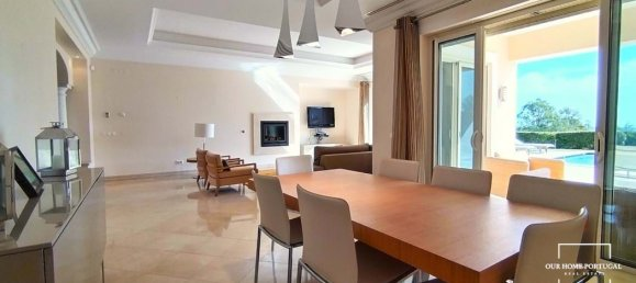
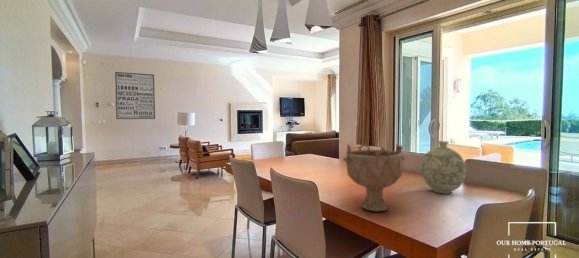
+ decorative bowl (373, 175)
+ wall art (135, 96)
+ decorative vase (442, 166)
